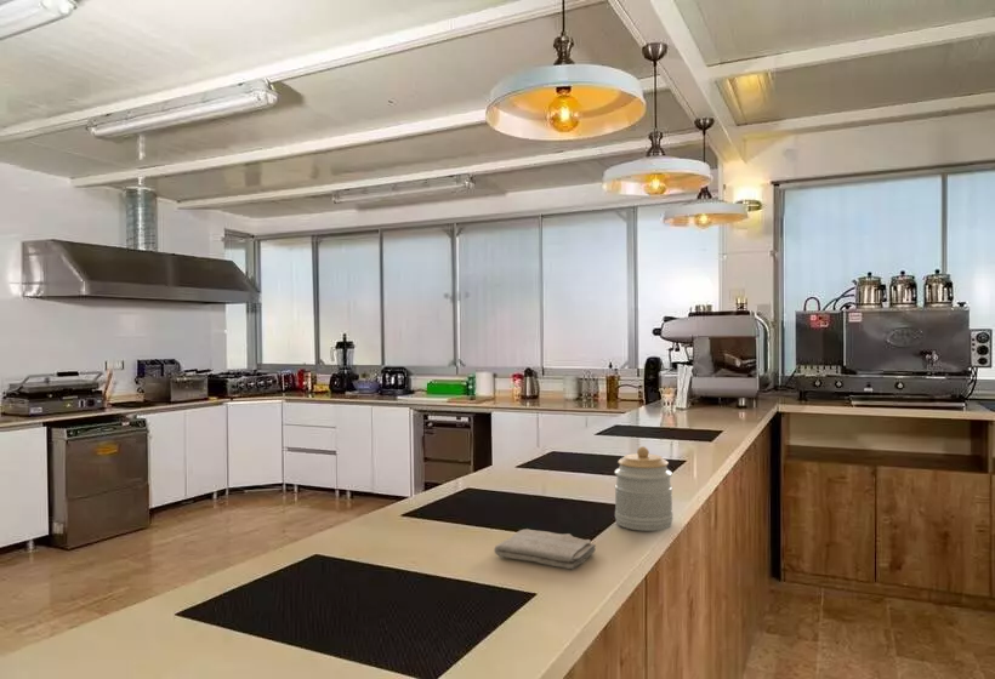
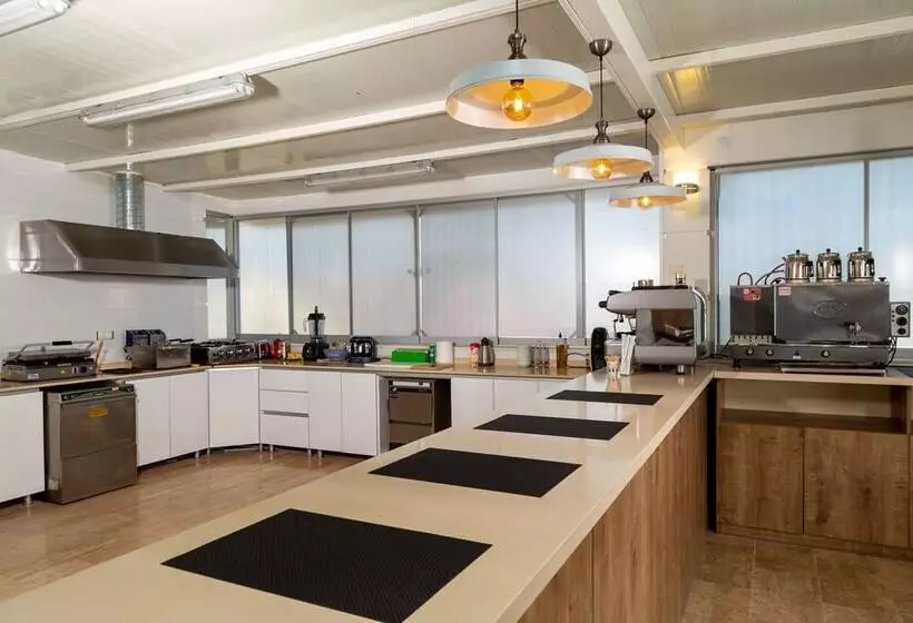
- washcloth (545, 547)
- jar (643, 485)
